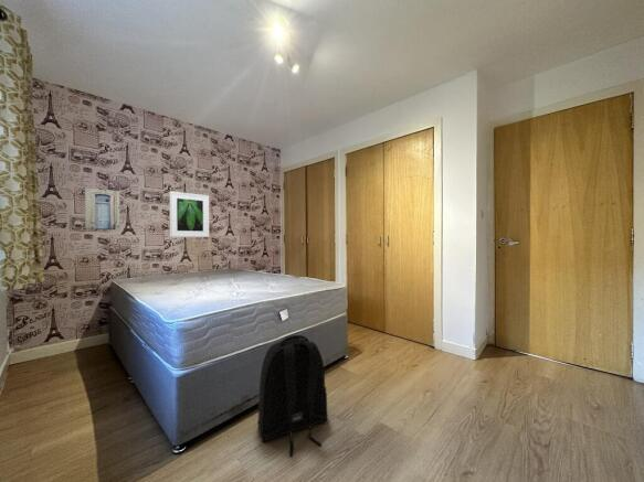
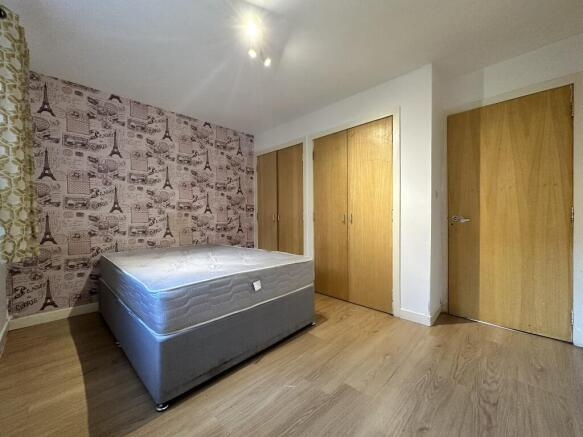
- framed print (190, 215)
- backpack (296, 382)
- wall art (103, 208)
